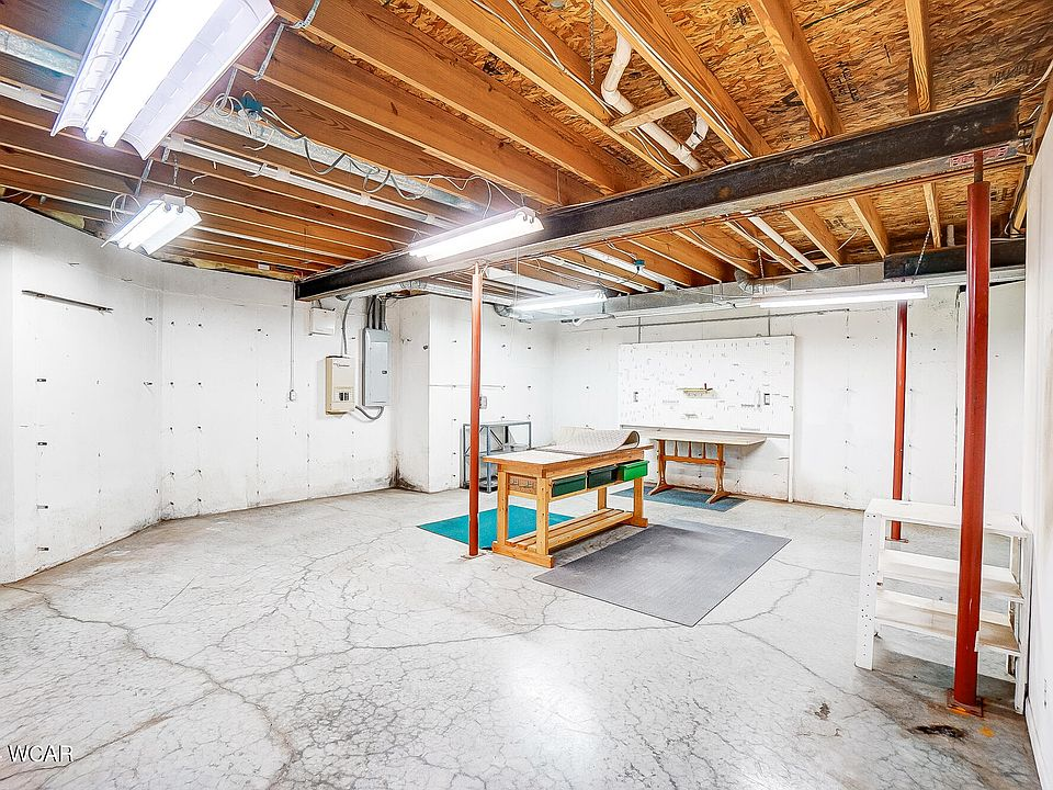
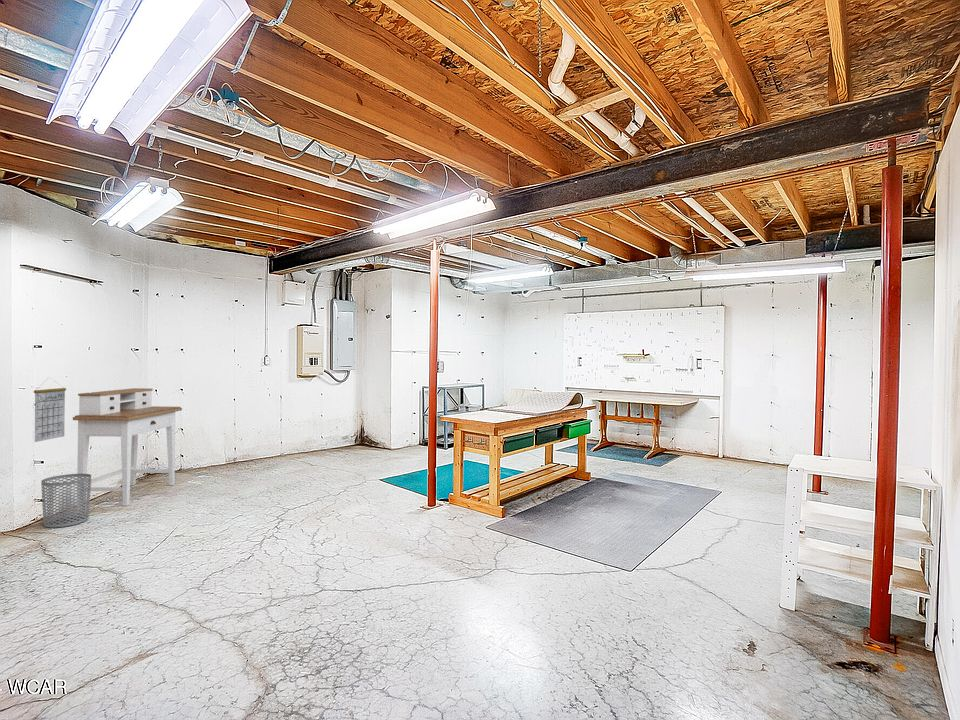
+ waste bin (66, 500)
+ calendar (50, 408)
+ desk (132, 442)
